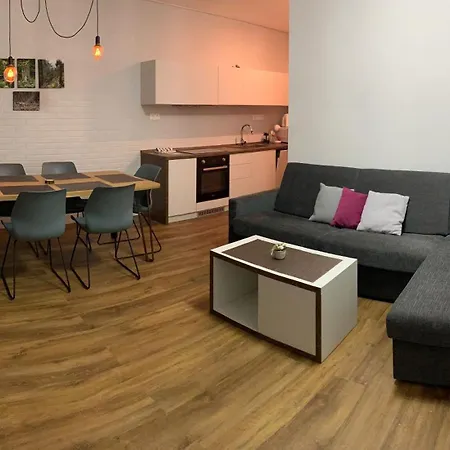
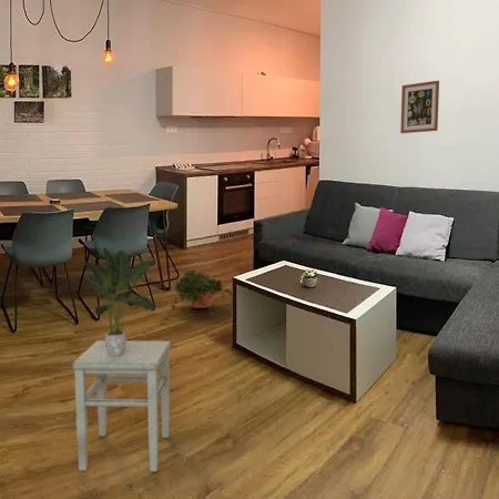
+ wall art (419, 108)
+ stool (125, 401)
+ potted plant (121, 299)
+ potted plant (198, 288)
